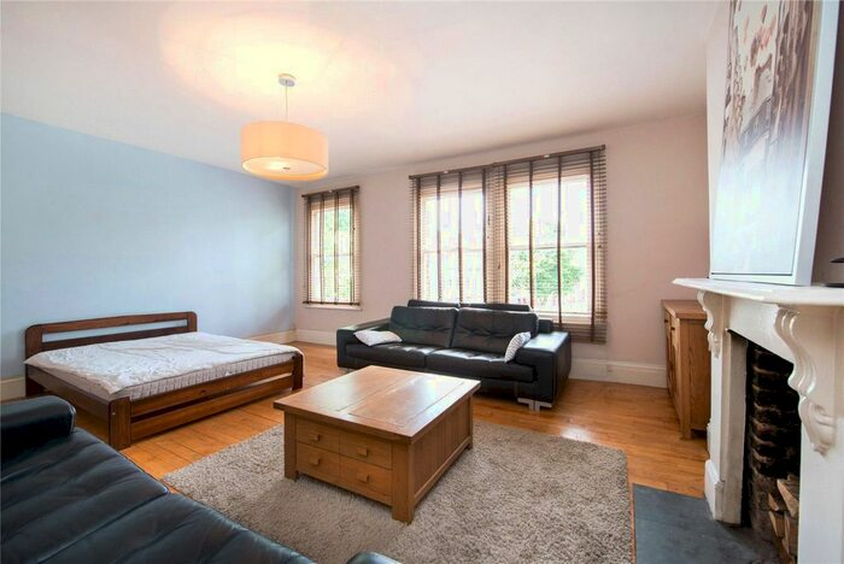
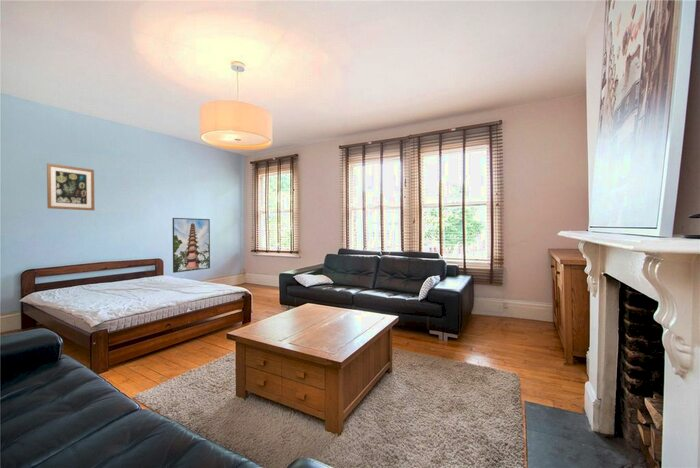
+ wall art (71, 188)
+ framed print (192, 244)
